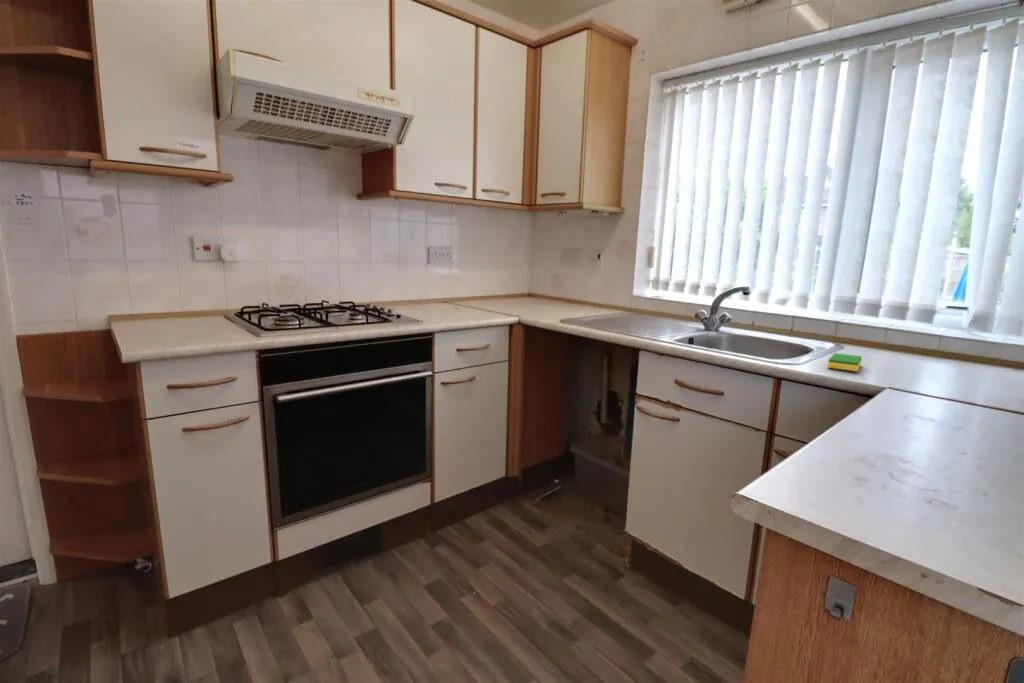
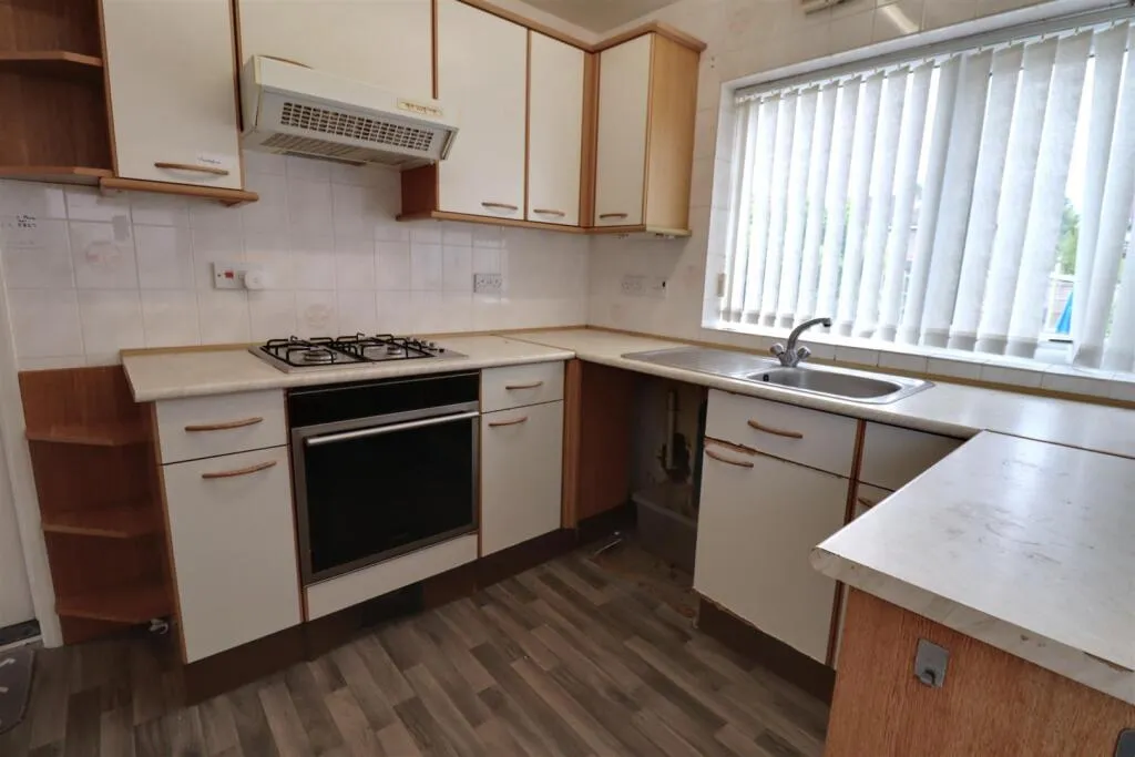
- dish sponge (845, 361)
